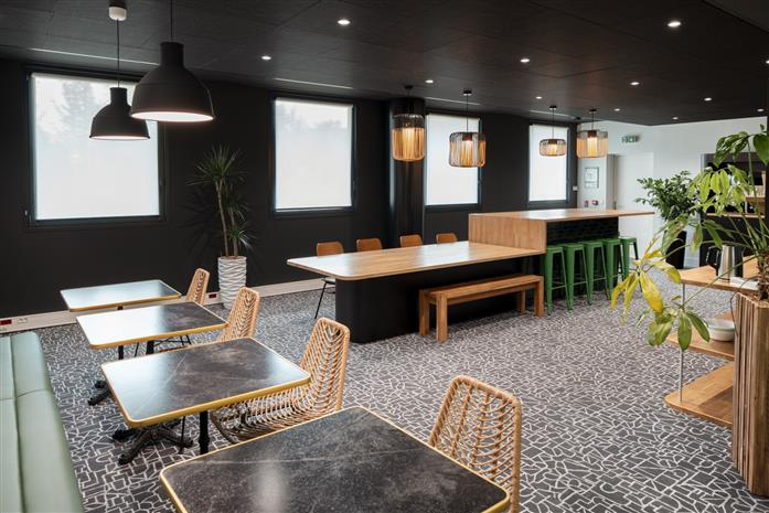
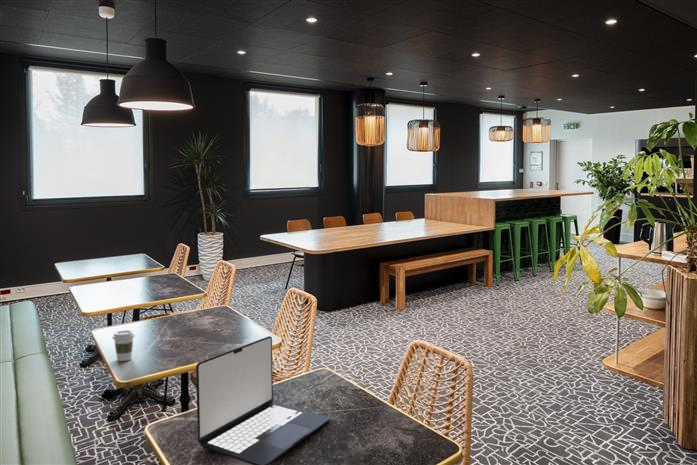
+ coffee cup (124, 345)
+ laptop (267, 393)
